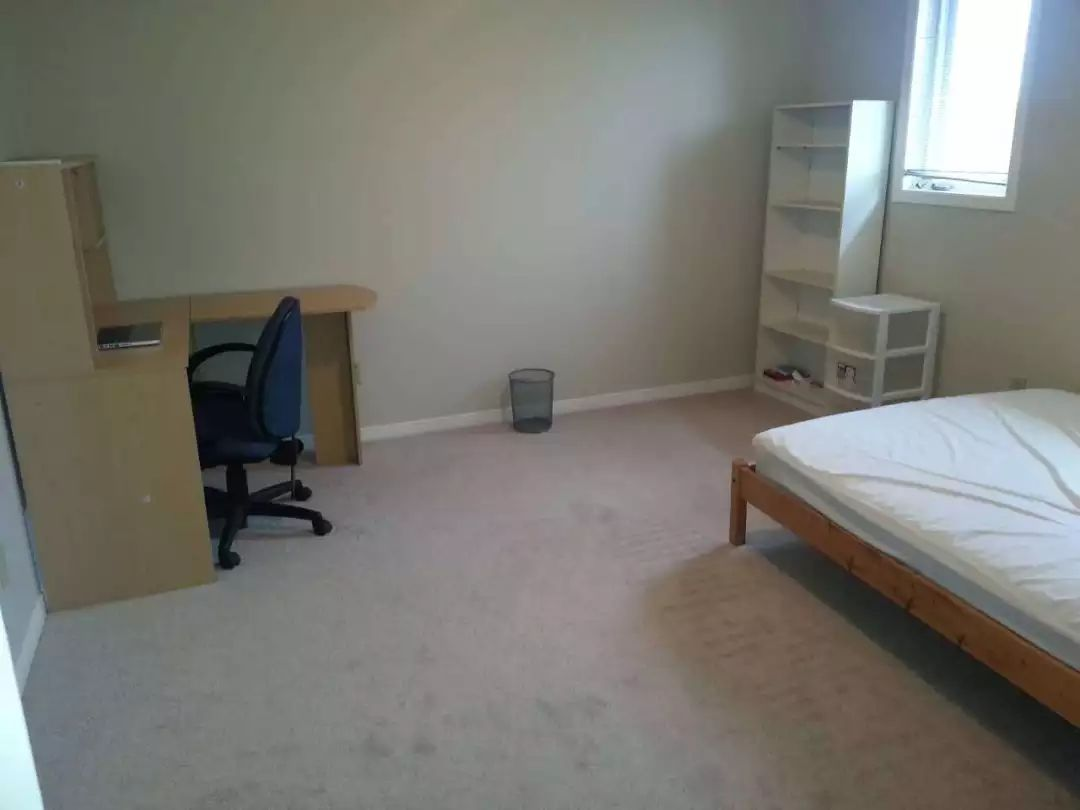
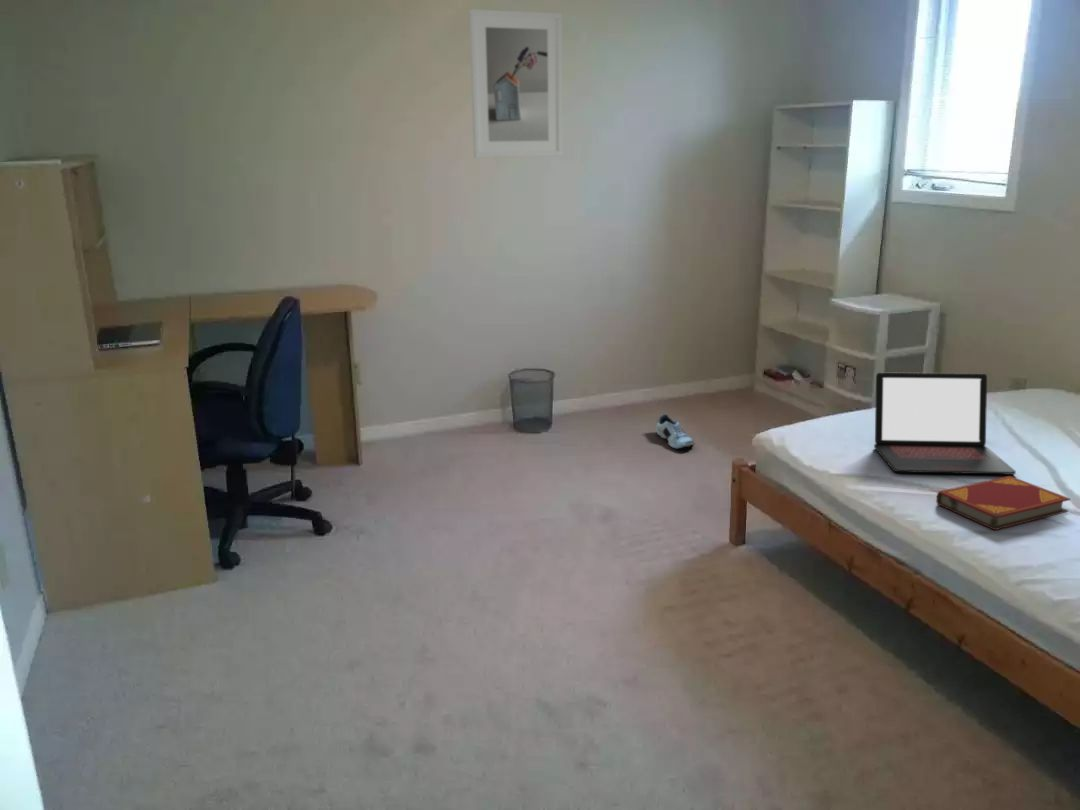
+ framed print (517, 85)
+ shoe (675, 431)
+ hardback book (1001, 501)
+ laptop (942, 421)
